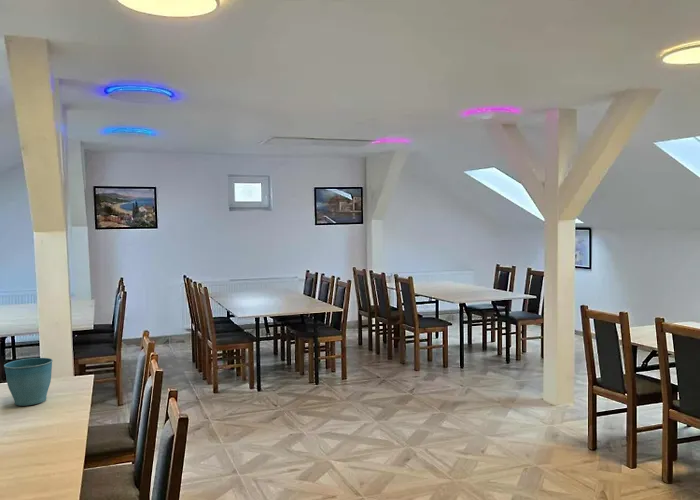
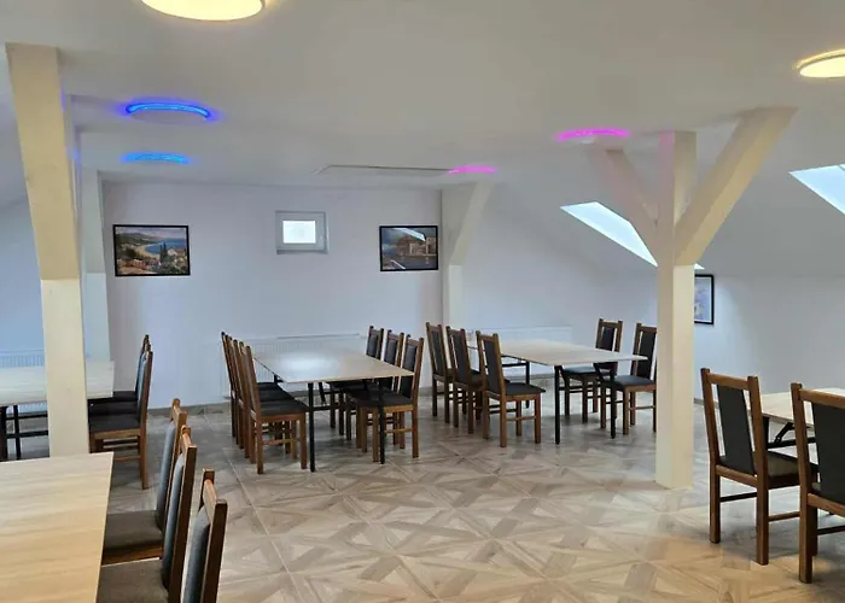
- flower pot (29, 382)
